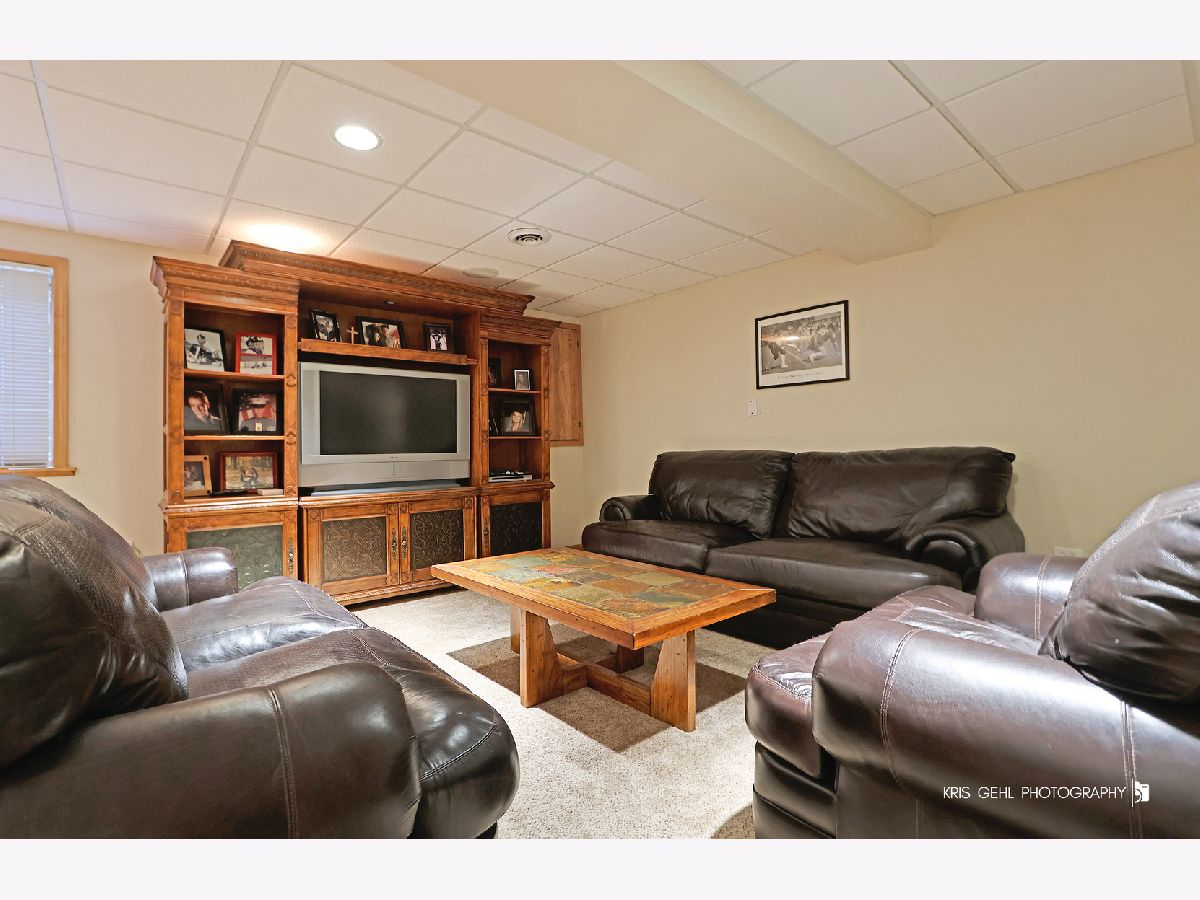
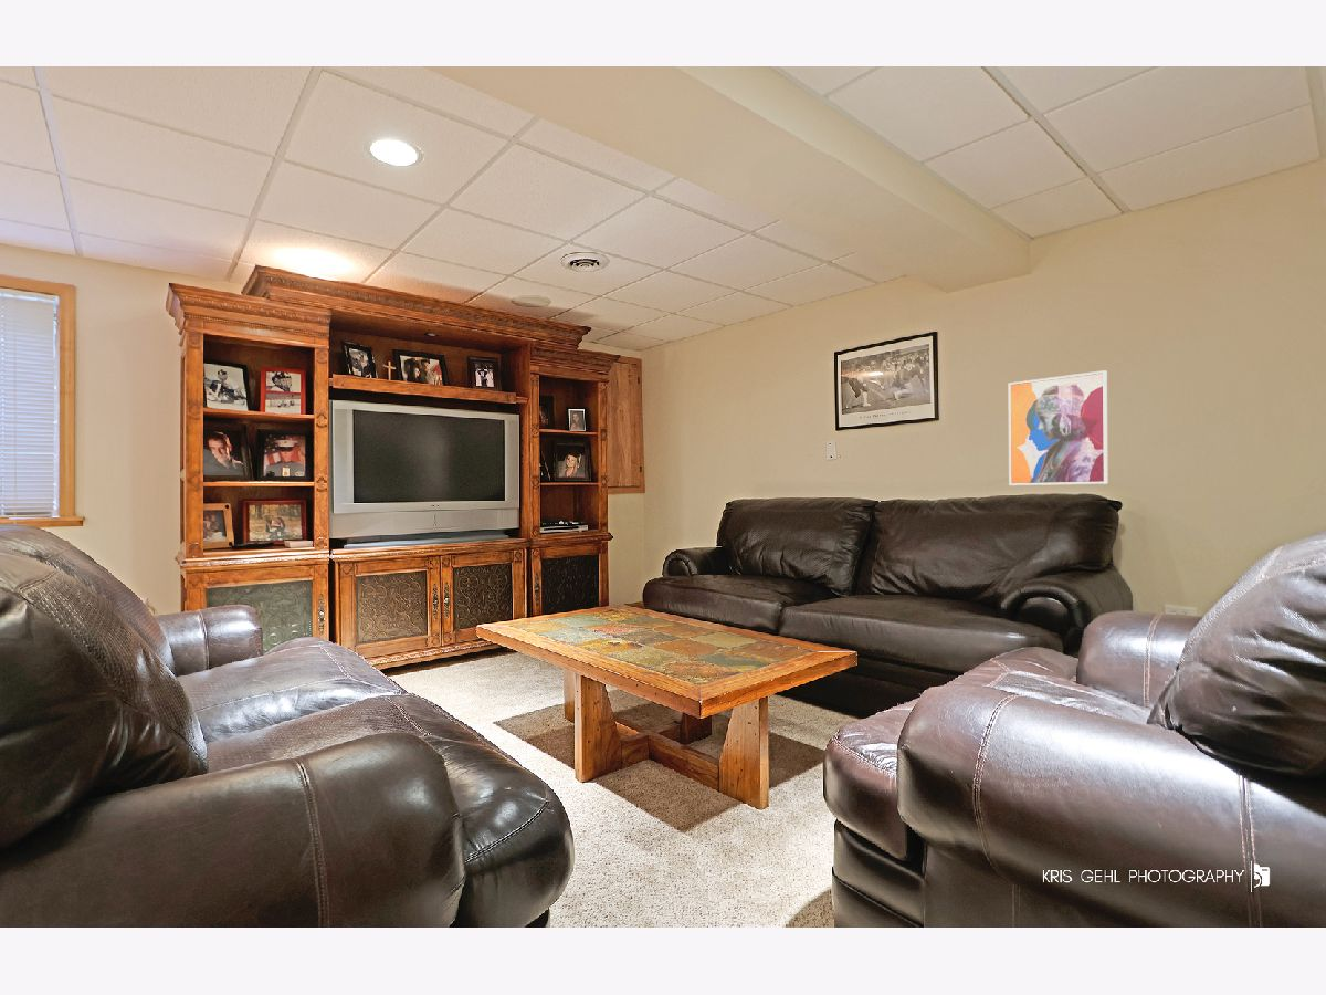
+ wall art (1055, 430)
